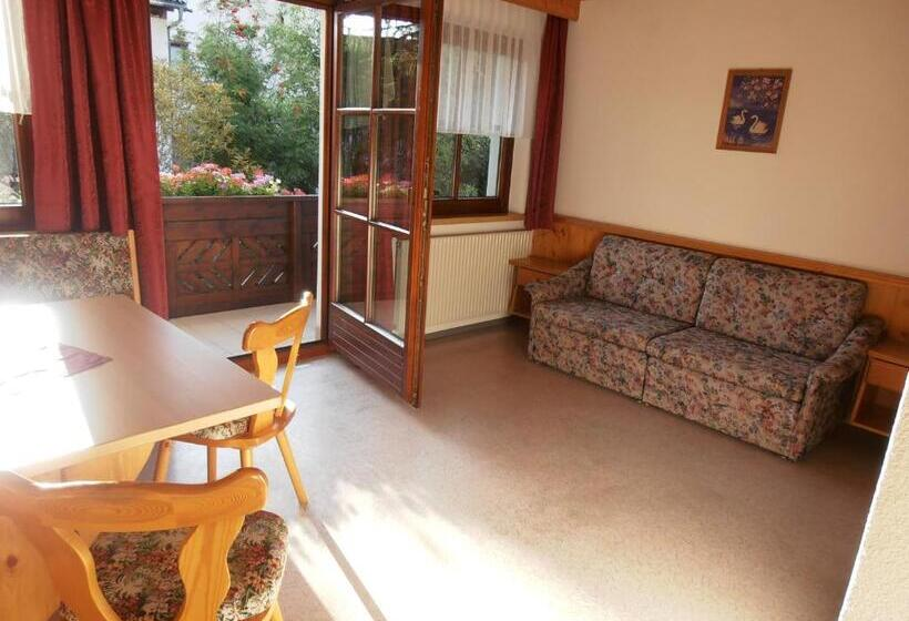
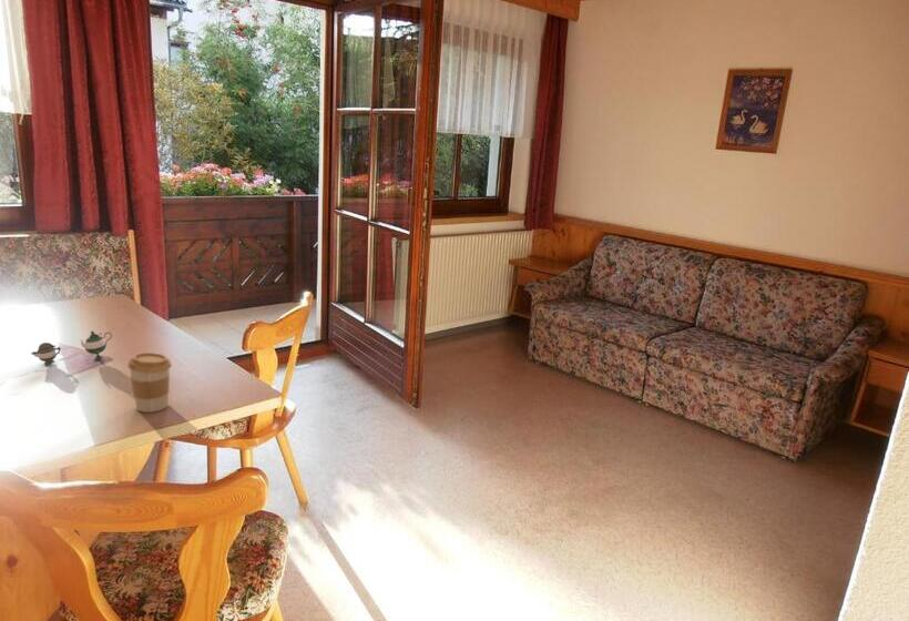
+ teapot (81, 344)
+ coffee cup (151, 380)
